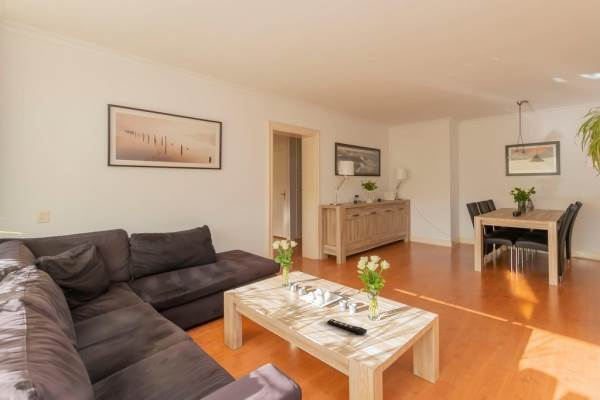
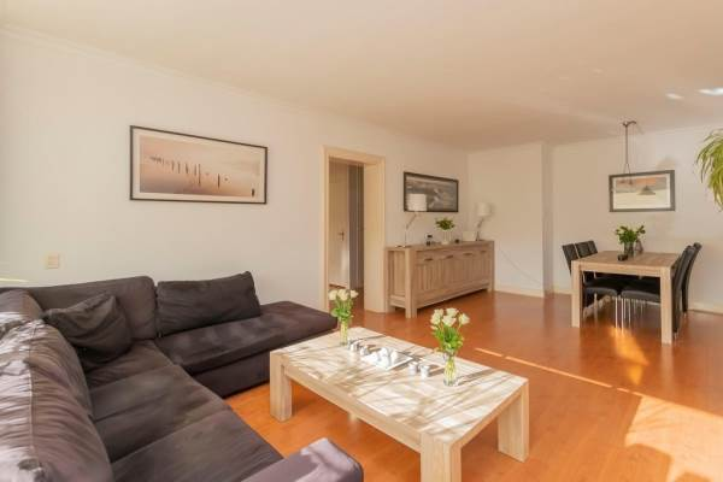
- remote control (346, 326)
